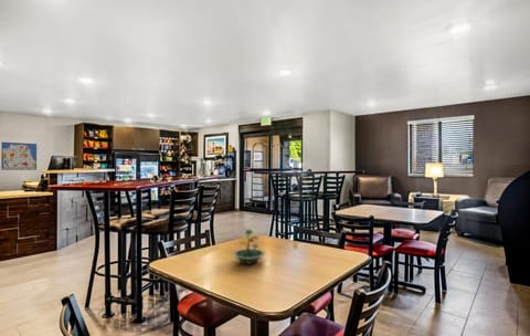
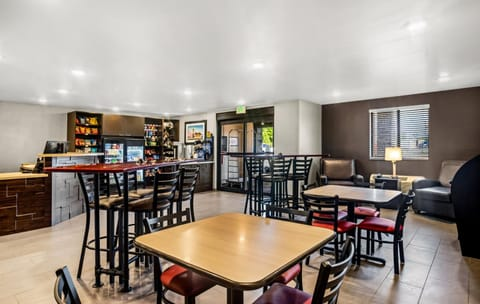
- terrarium (248, 233)
- wall art (19, 156)
